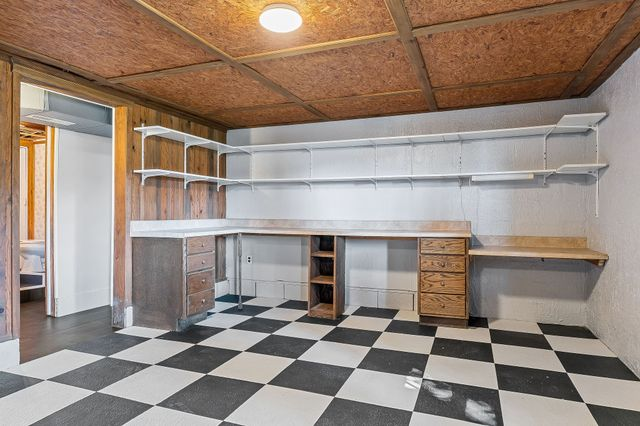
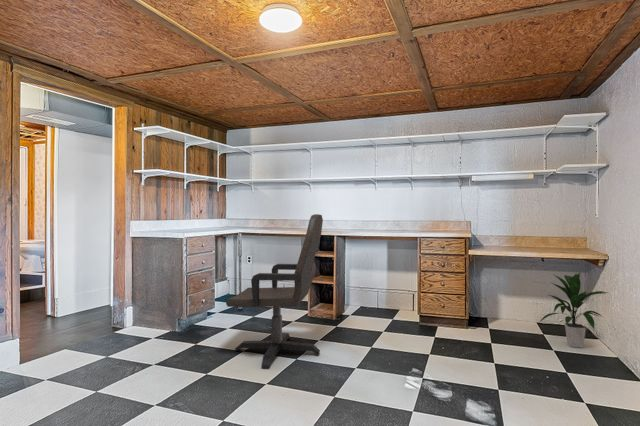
+ office chair (276, 283)
+ indoor plant (572, 307)
